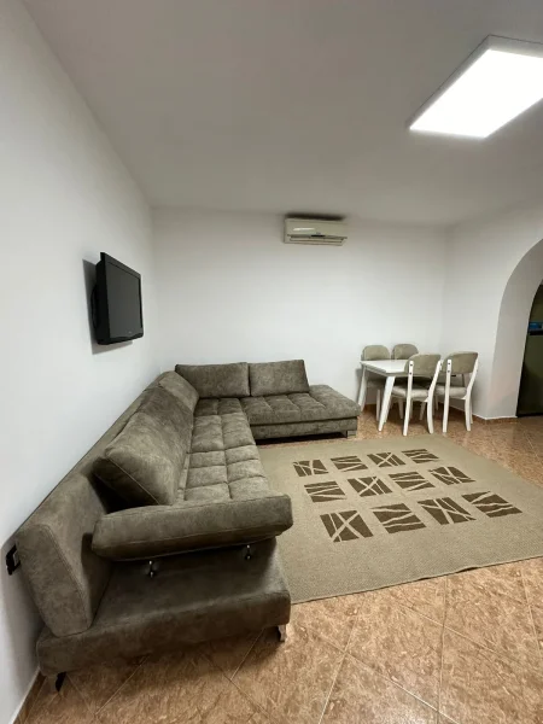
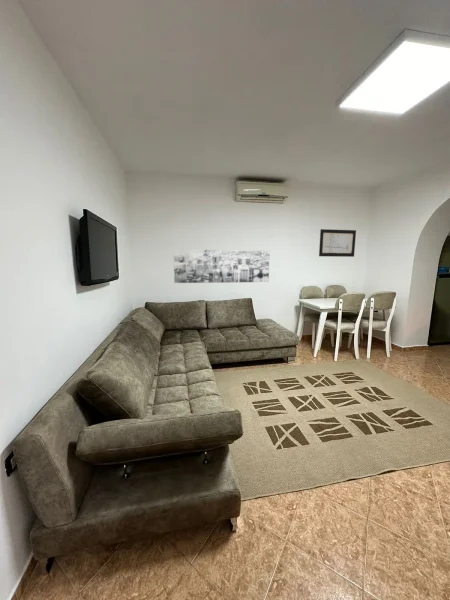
+ wall art (337, 243)
+ wall art (222, 266)
